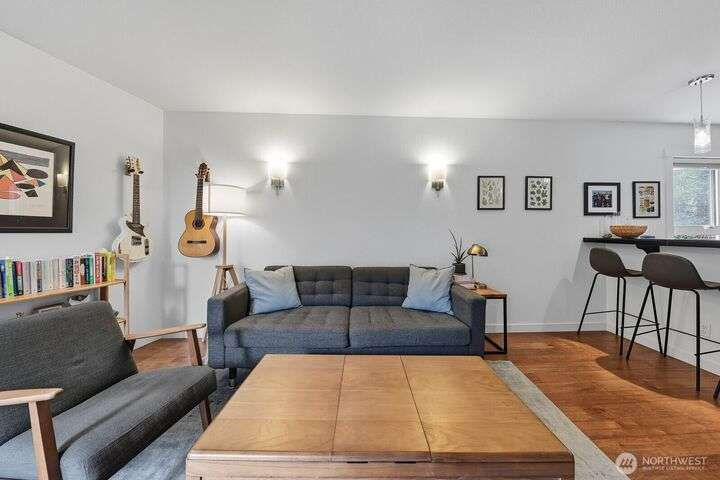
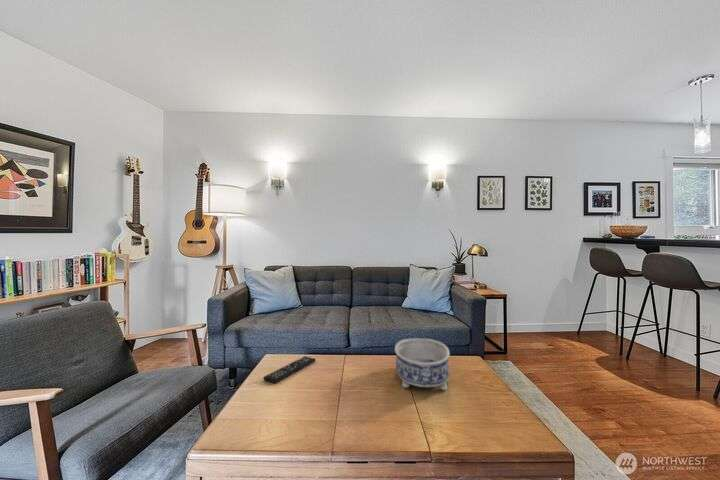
+ decorative bowl (421, 362)
+ remote control (291, 368)
